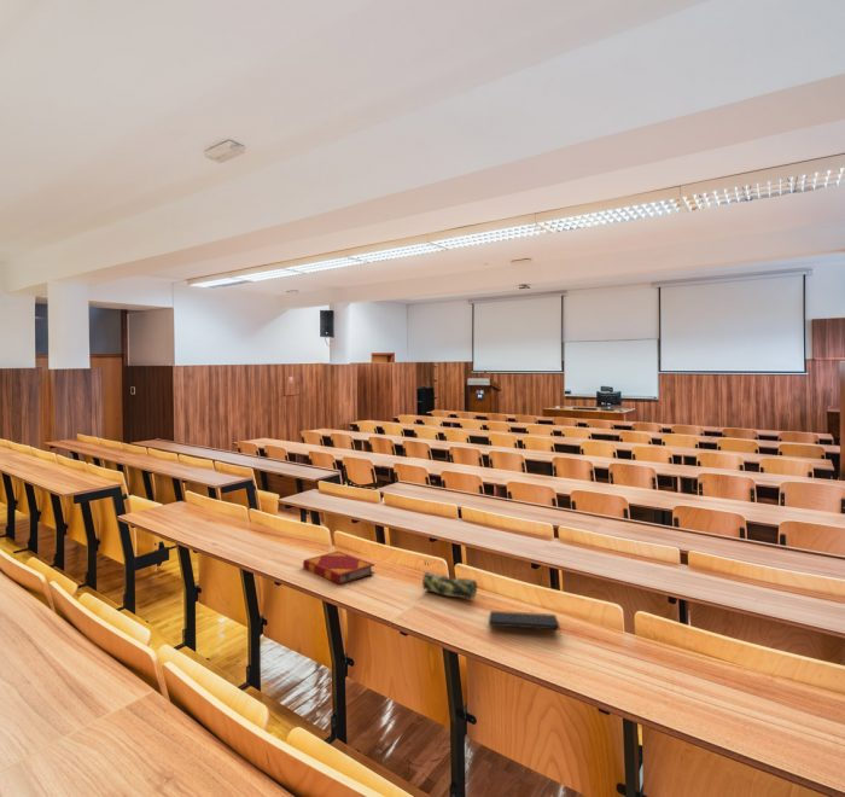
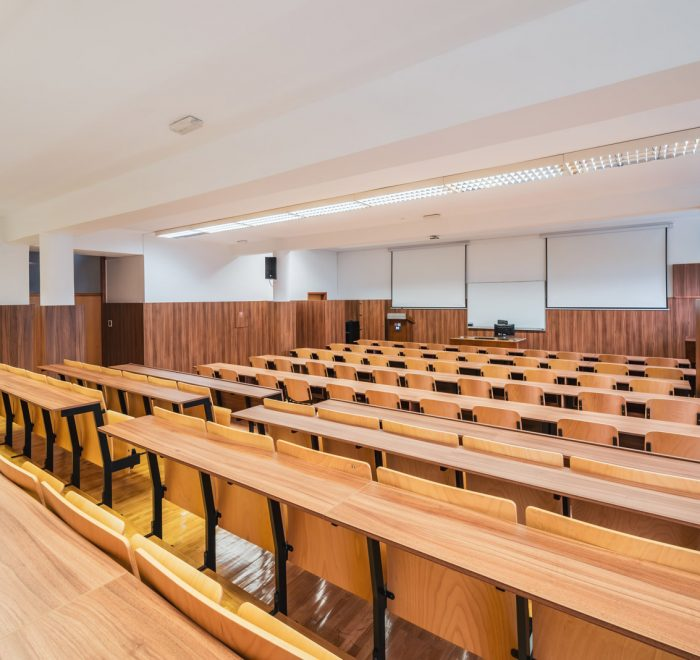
- pencil case (448, 584)
- hardback book (338, 566)
- notepad (523, 619)
